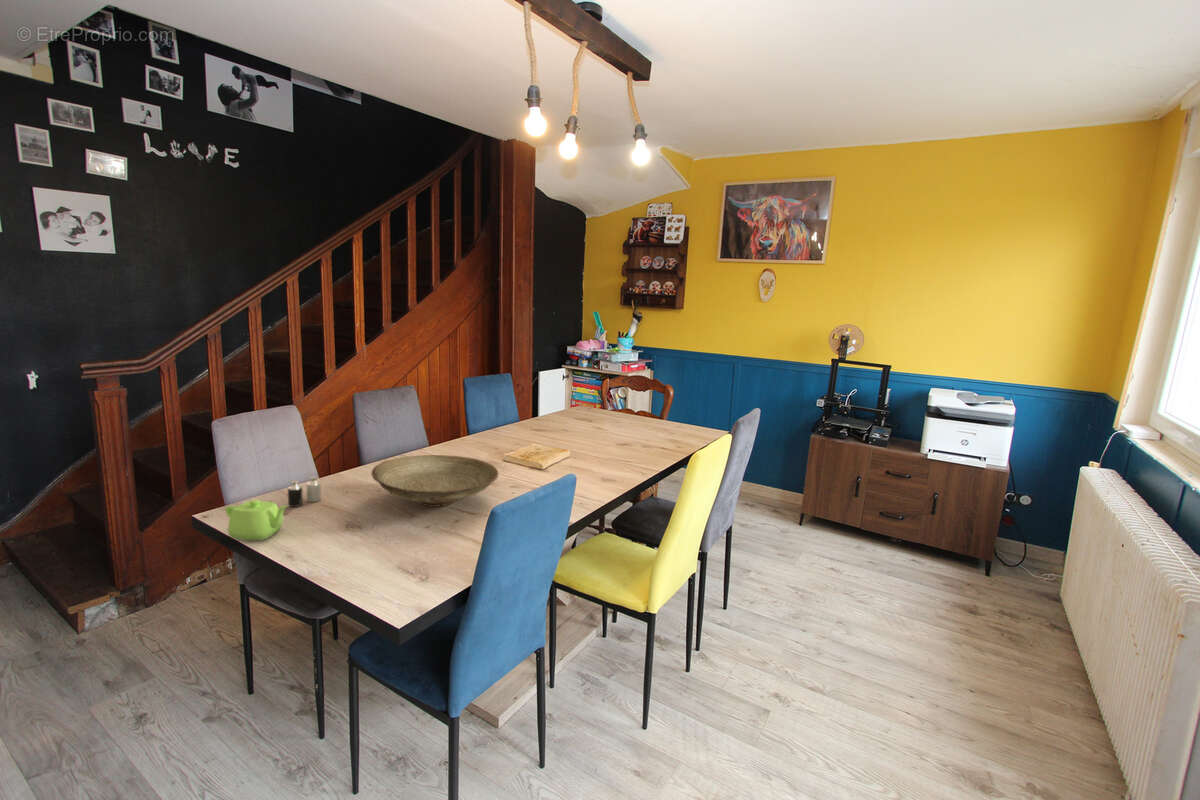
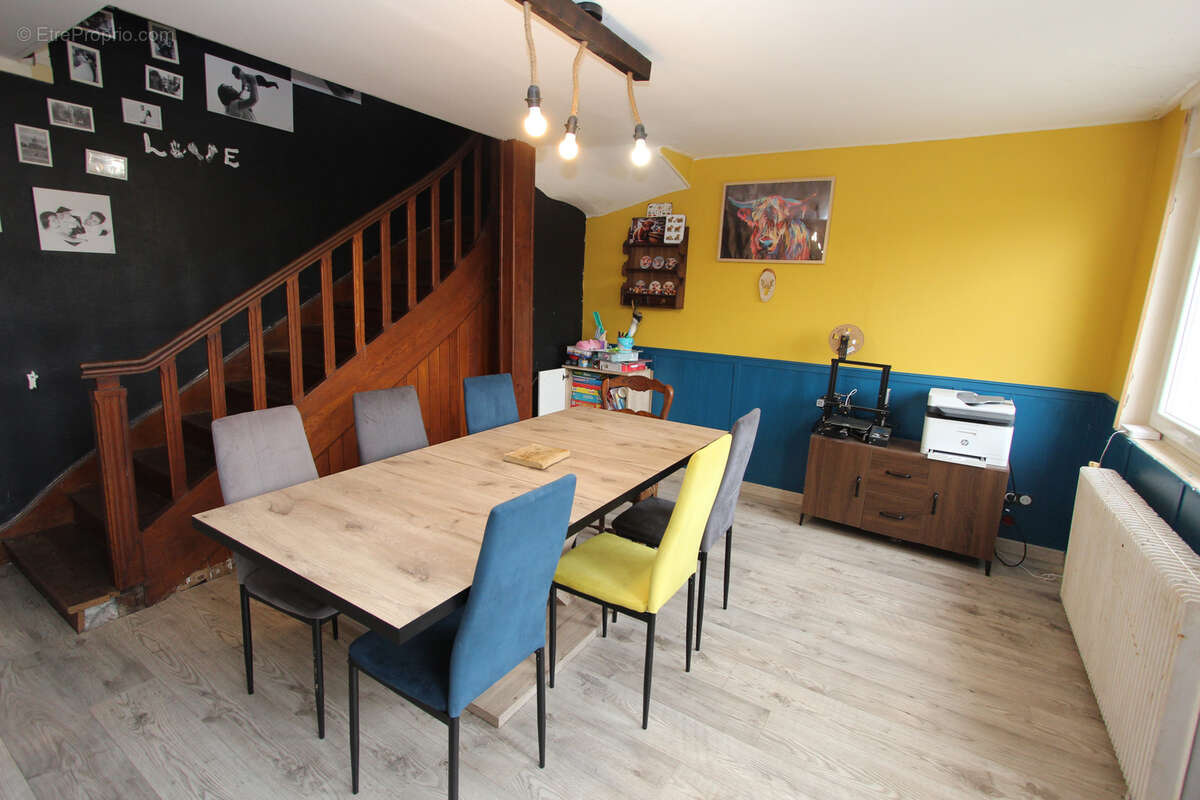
- candle (301, 490)
- teapot (257, 518)
- decorative bowl (436, 484)
